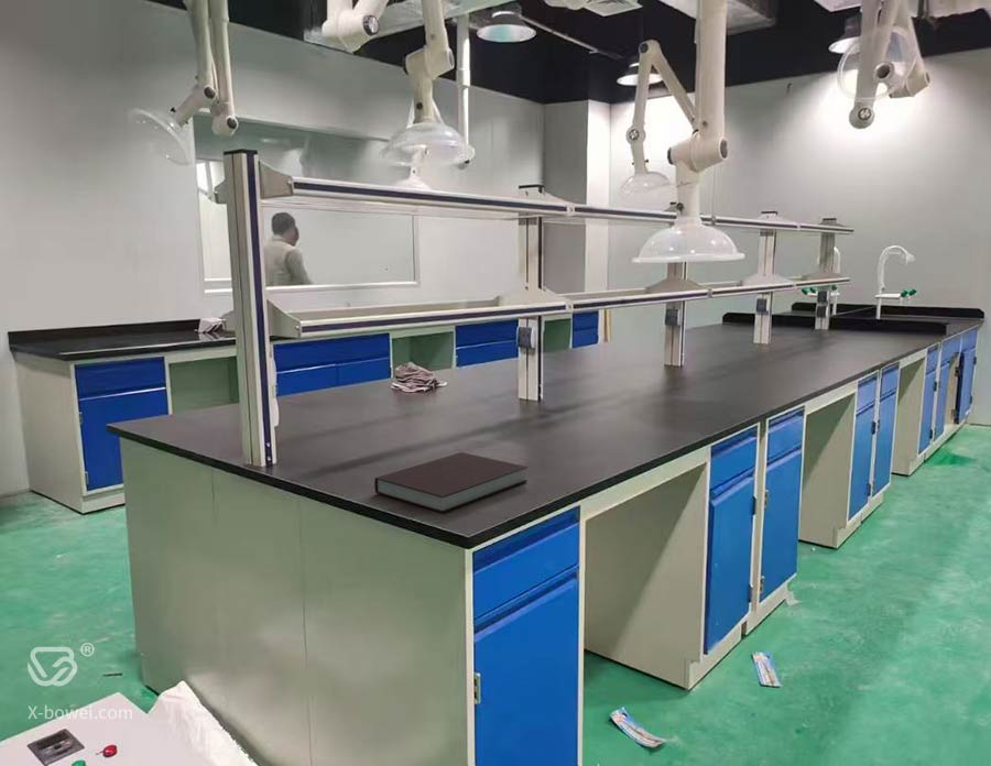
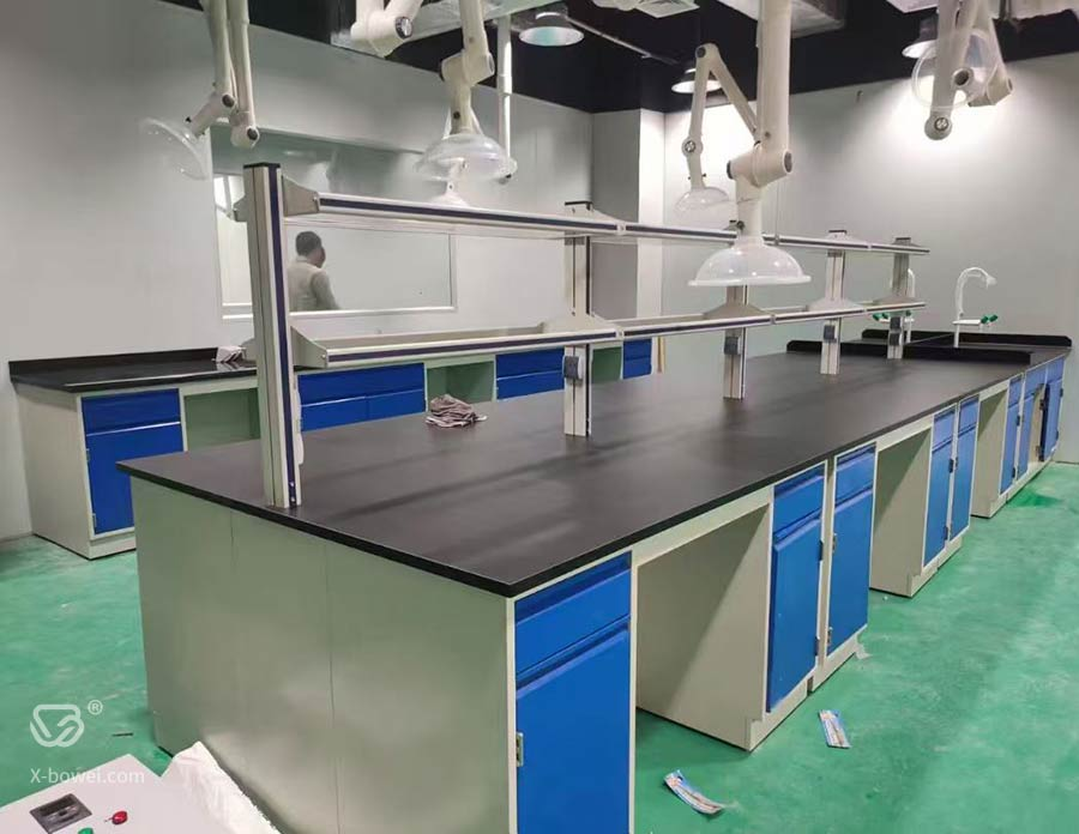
- notebook (453, 479)
